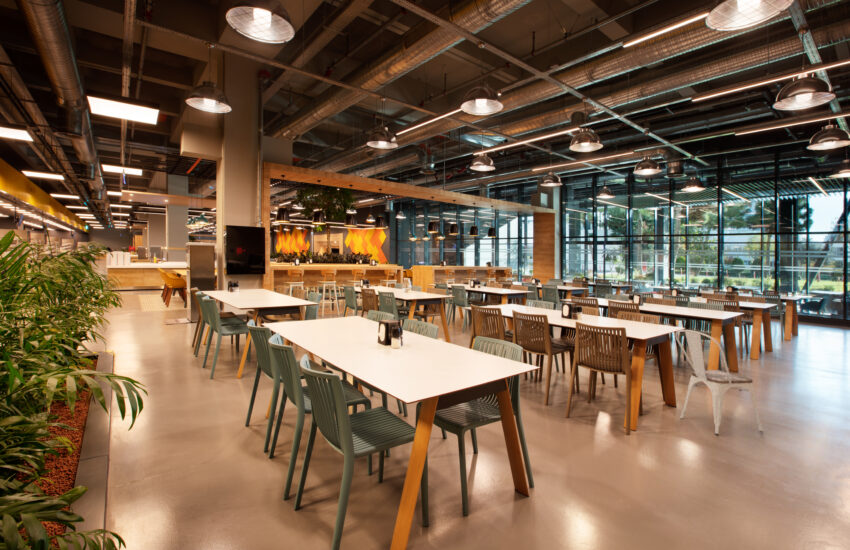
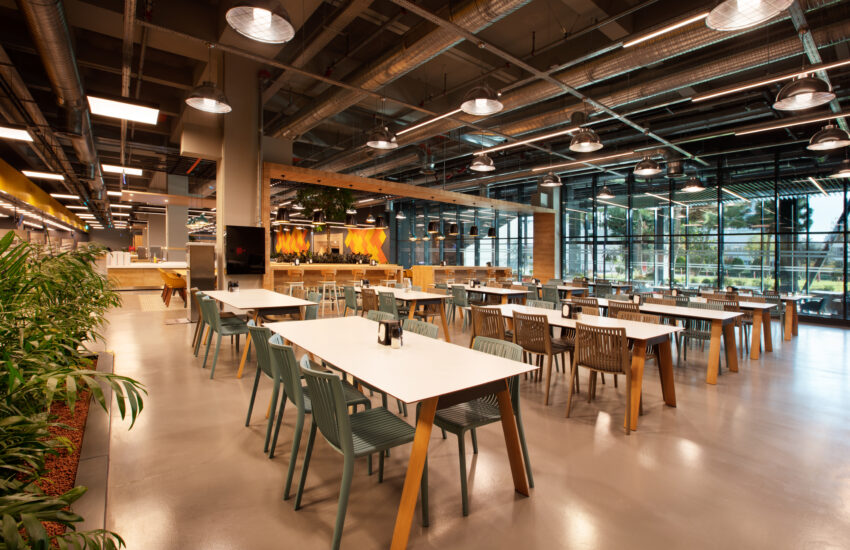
- chair (715, 377)
